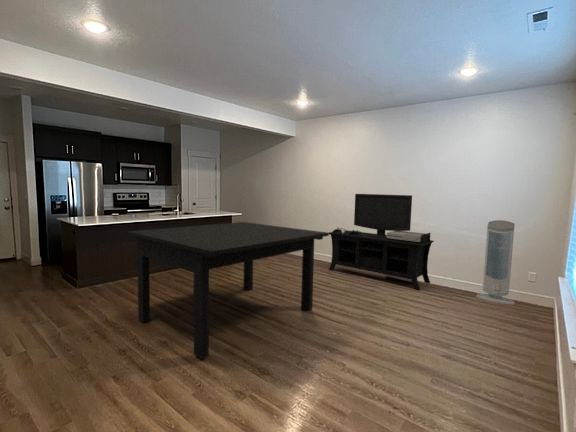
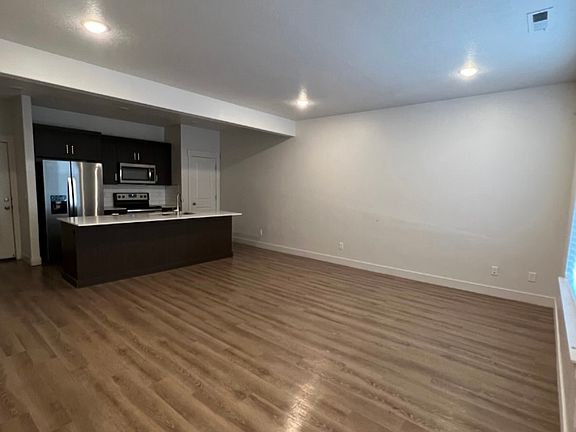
- dining table (231, 264)
- air purifier (498, 260)
- media console (377, 235)
